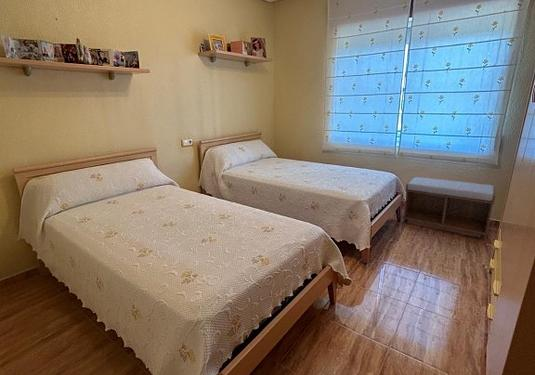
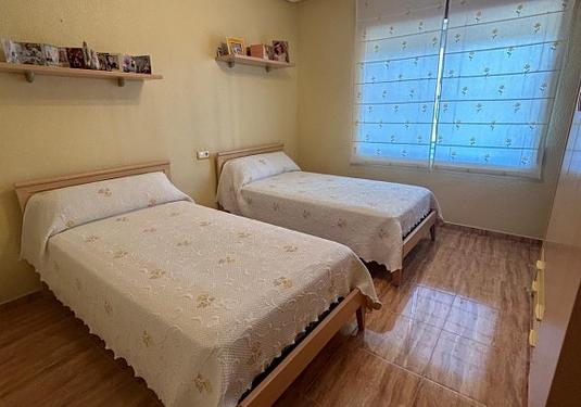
- bench (446, 204)
